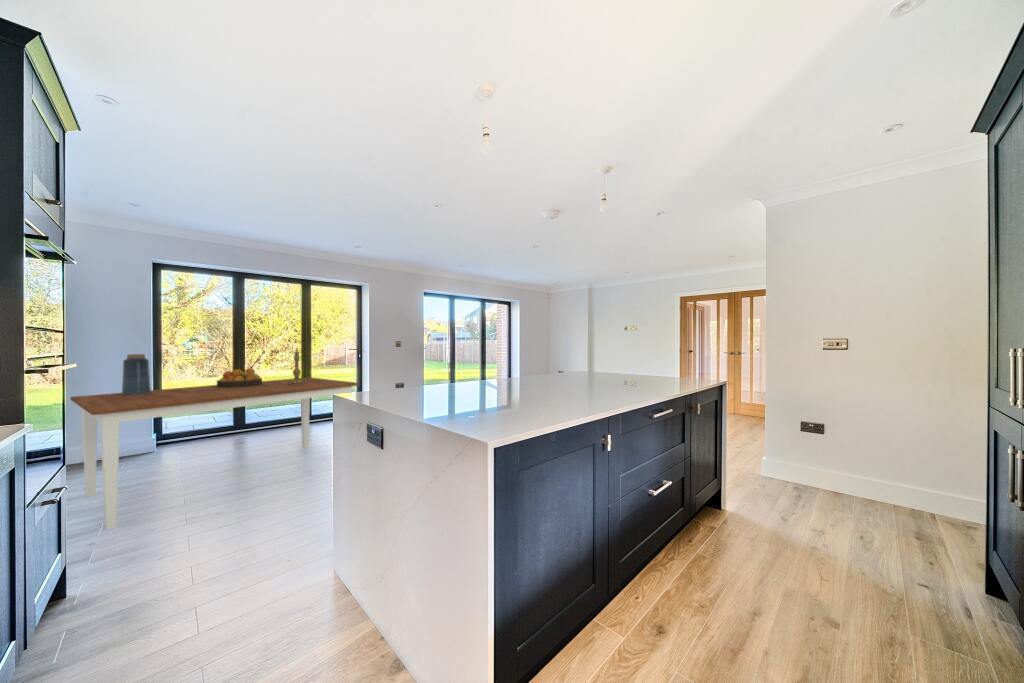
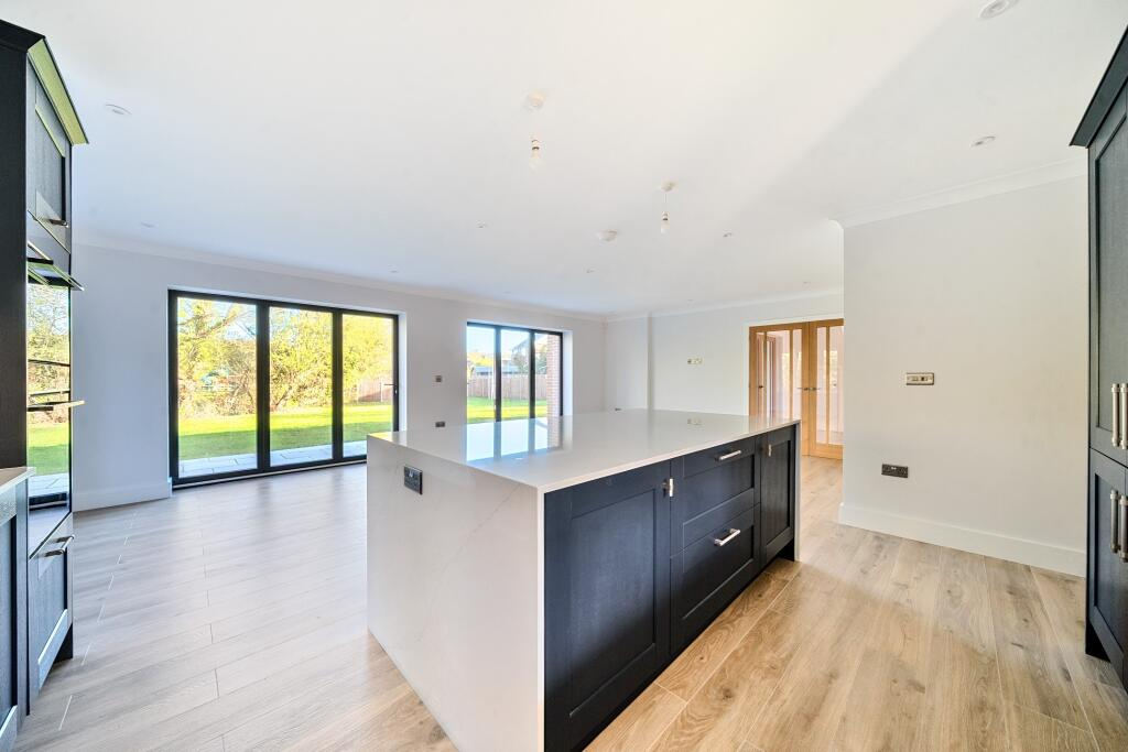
- dining table (234, 407)
- vase (136, 374)
- fruit bowl (240, 376)
- candlestick (296, 365)
